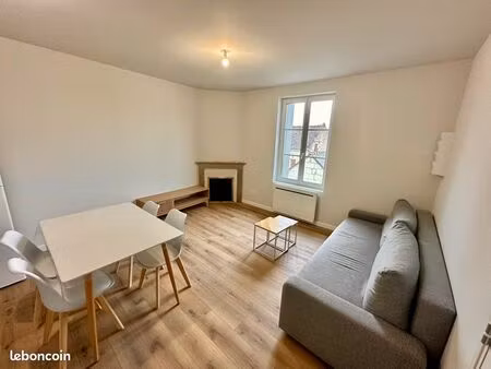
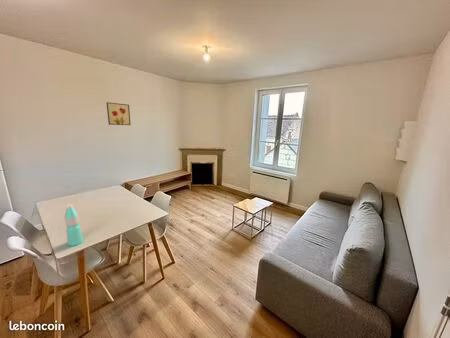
+ water bottle (72, 224)
+ wall art (118, 114)
